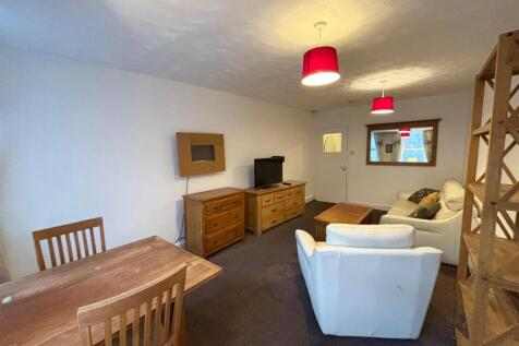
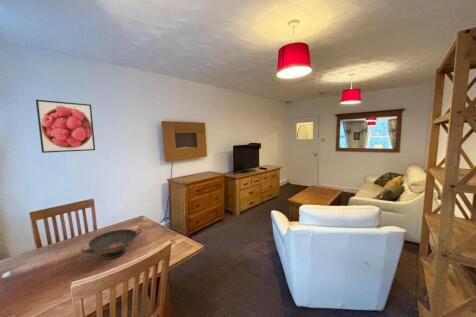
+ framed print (68, 127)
+ decorative bowl (114, 245)
